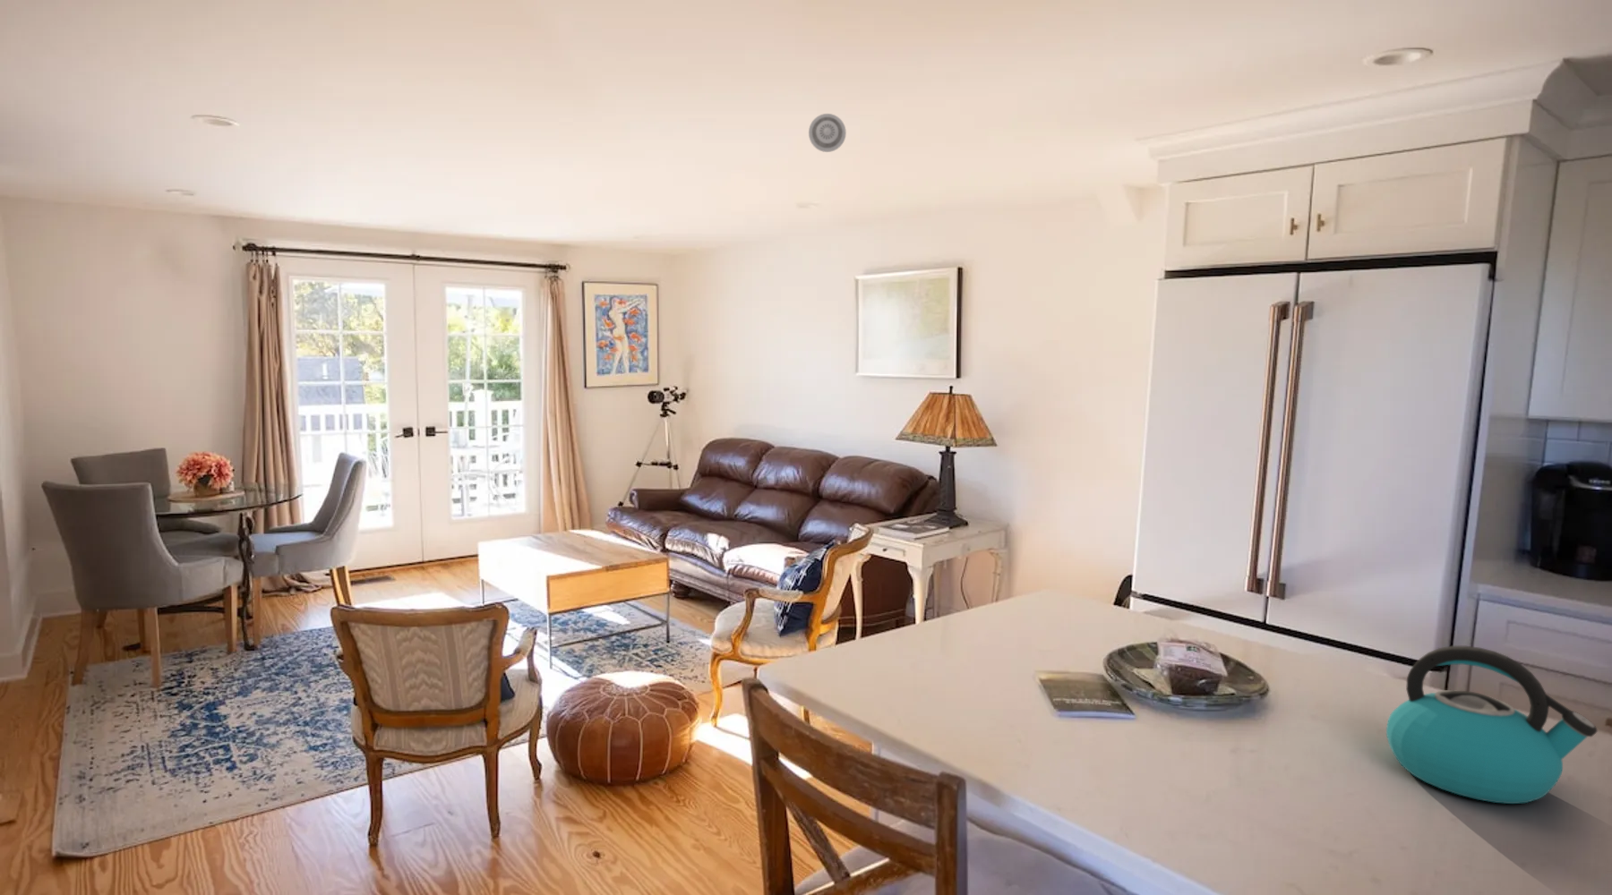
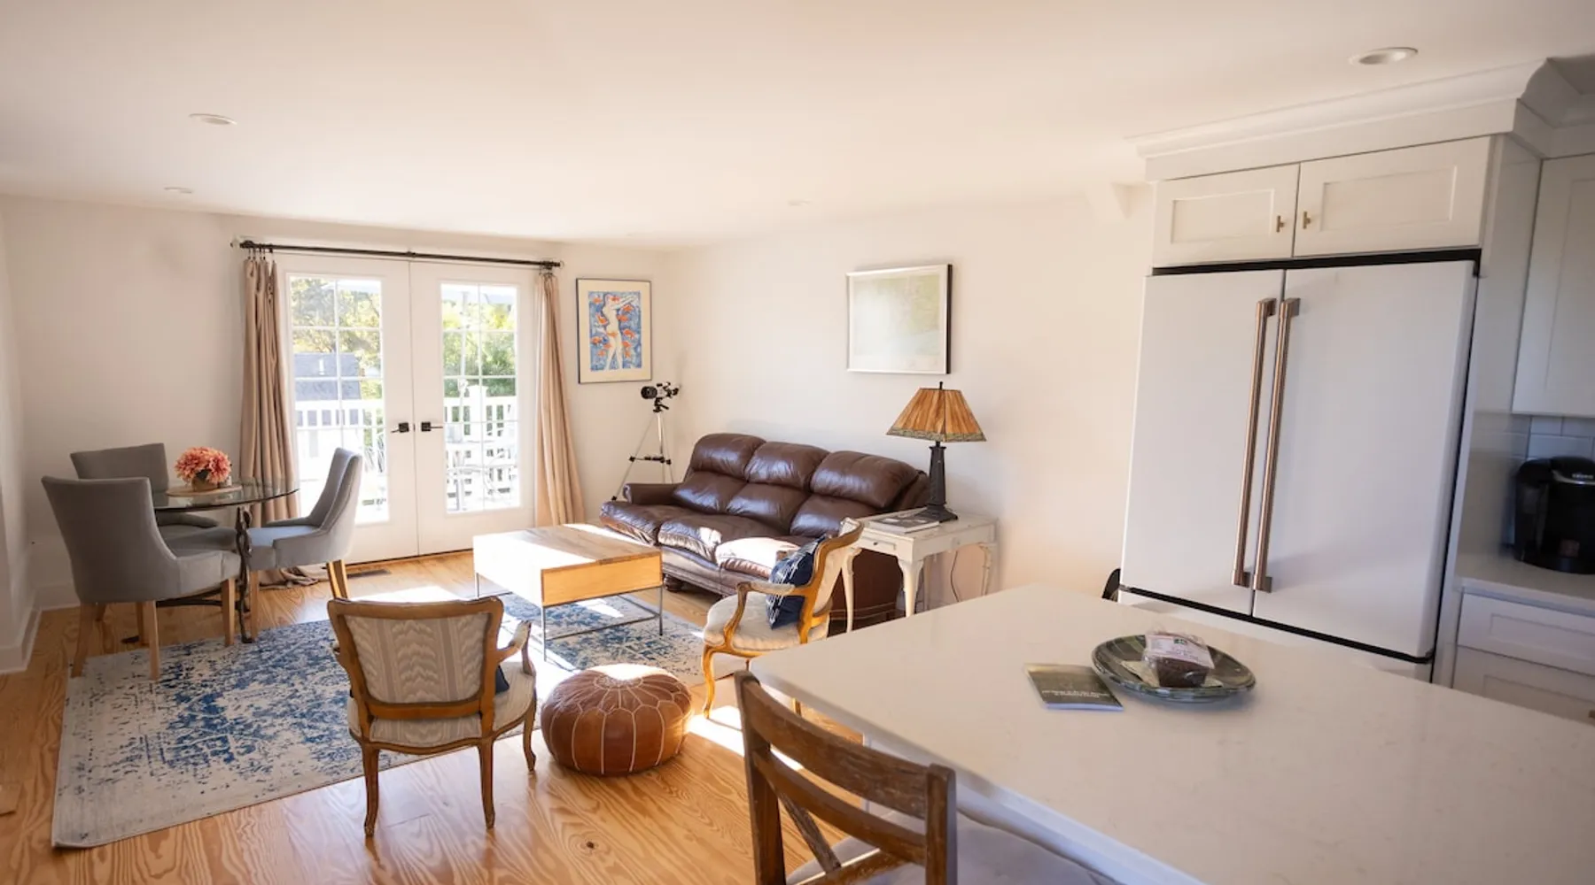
- smoke detector (827, 131)
- kettle (1485, 716)
